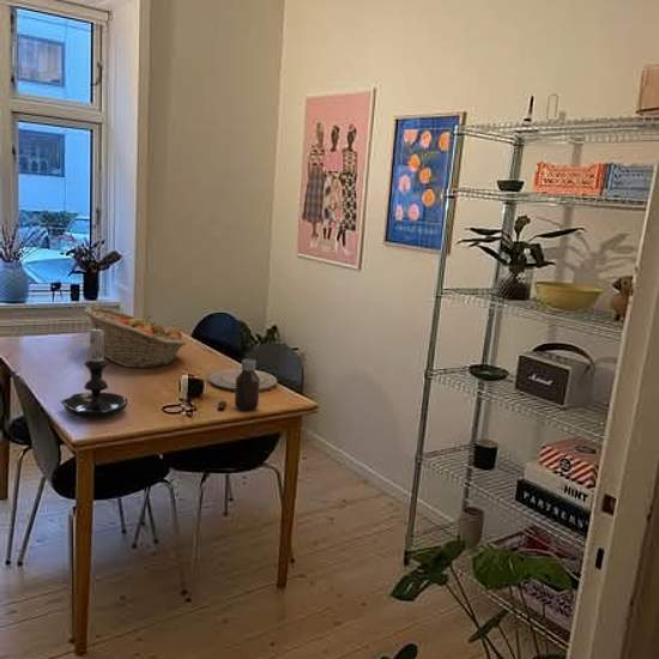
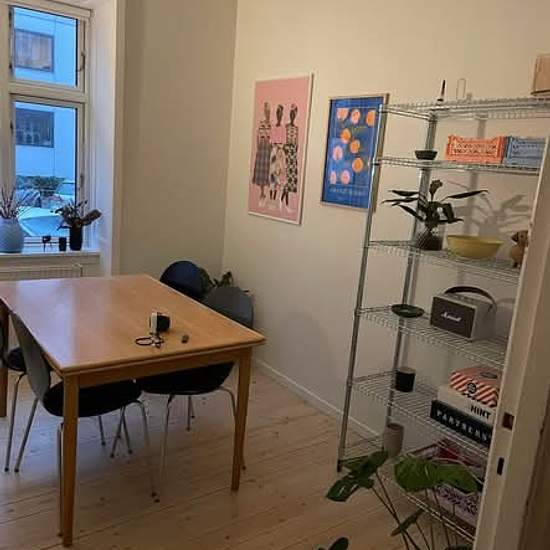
- fruit basket (134, 333)
- bottle (247, 383)
- plate (237, 375)
- candle holder (93, 368)
